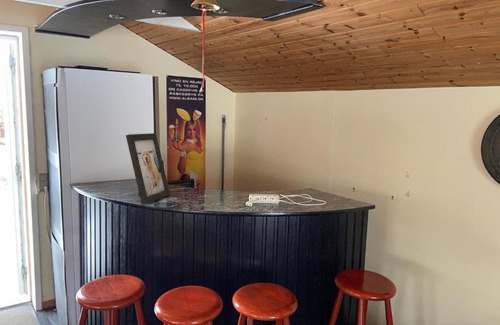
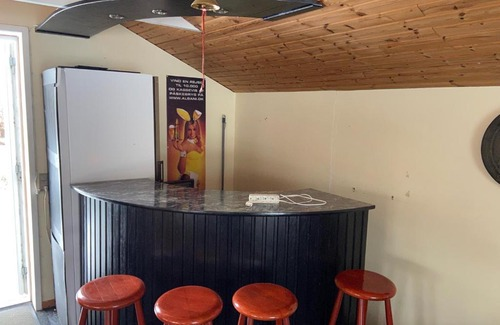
- picture frame (143, 166)
